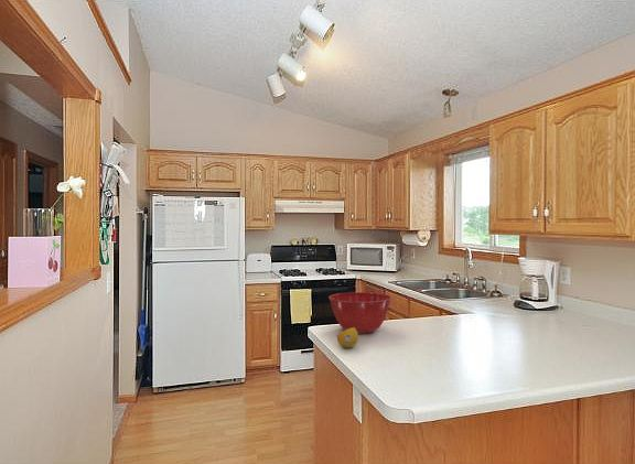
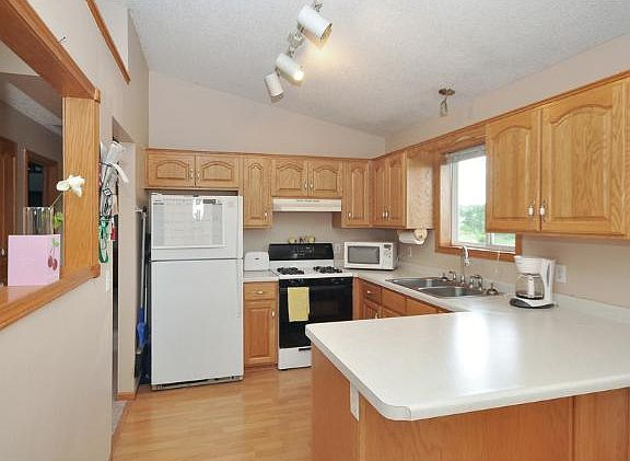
- fruit (347, 337)
- mixing bowl (359, 313)
